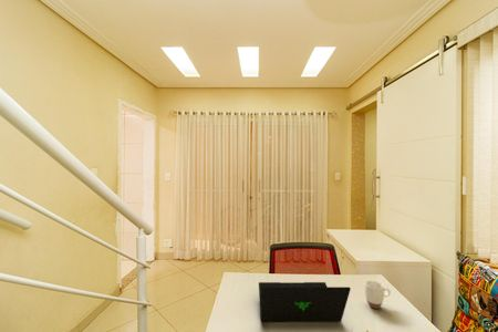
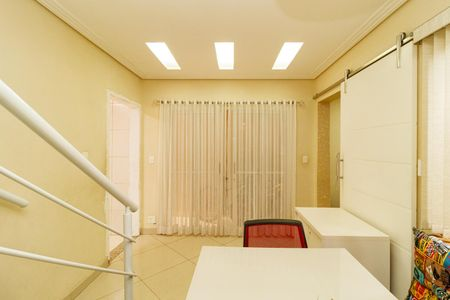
- mug (377, 294)
- laptop (298, 292)
